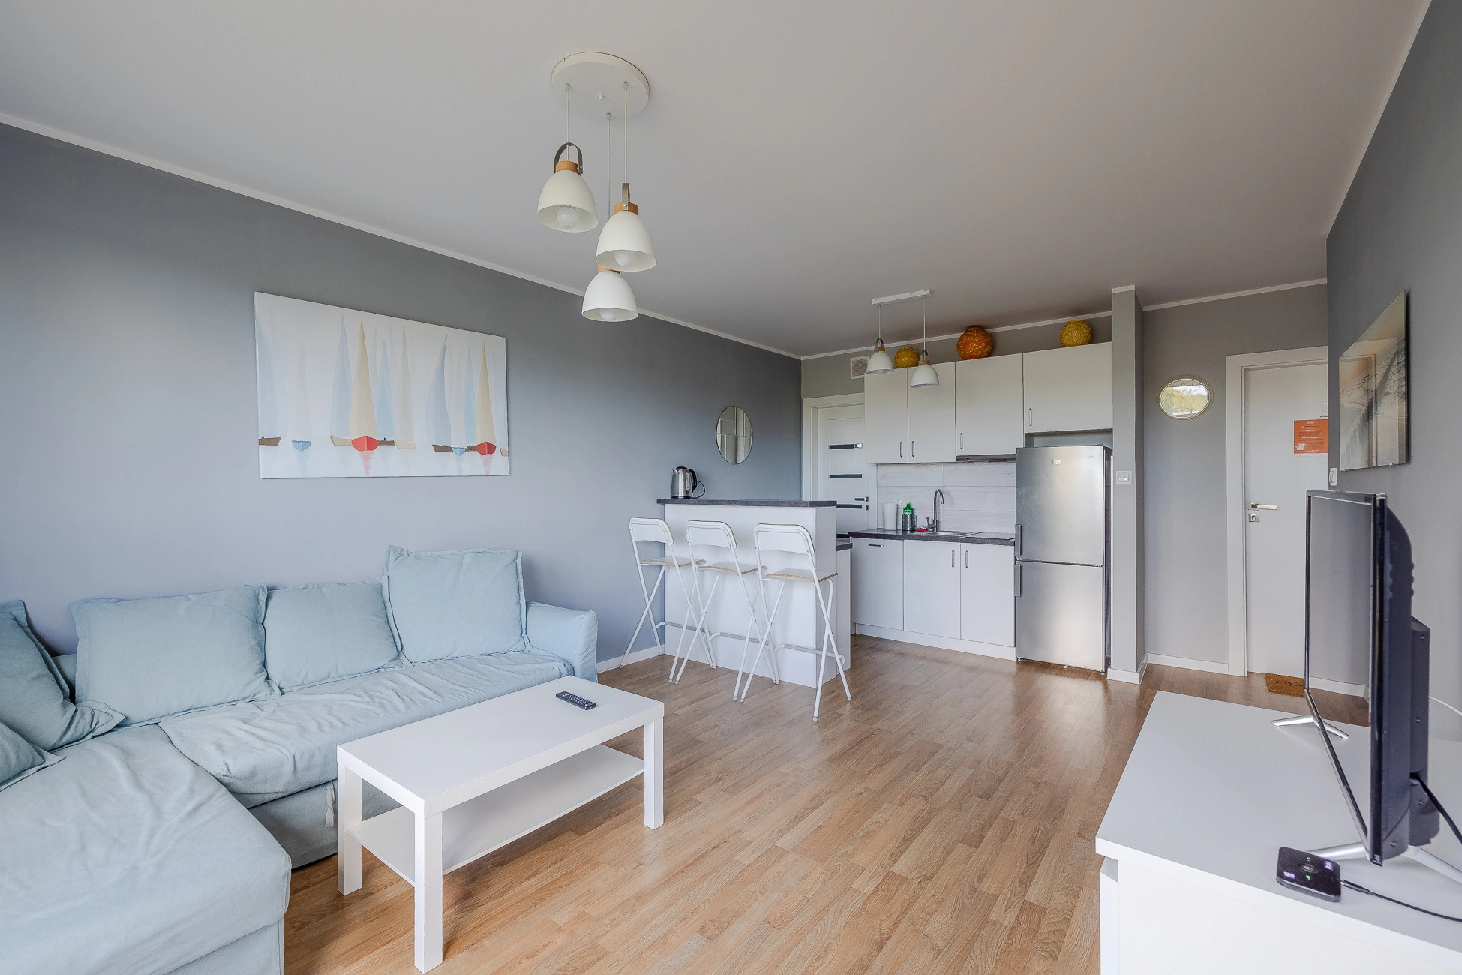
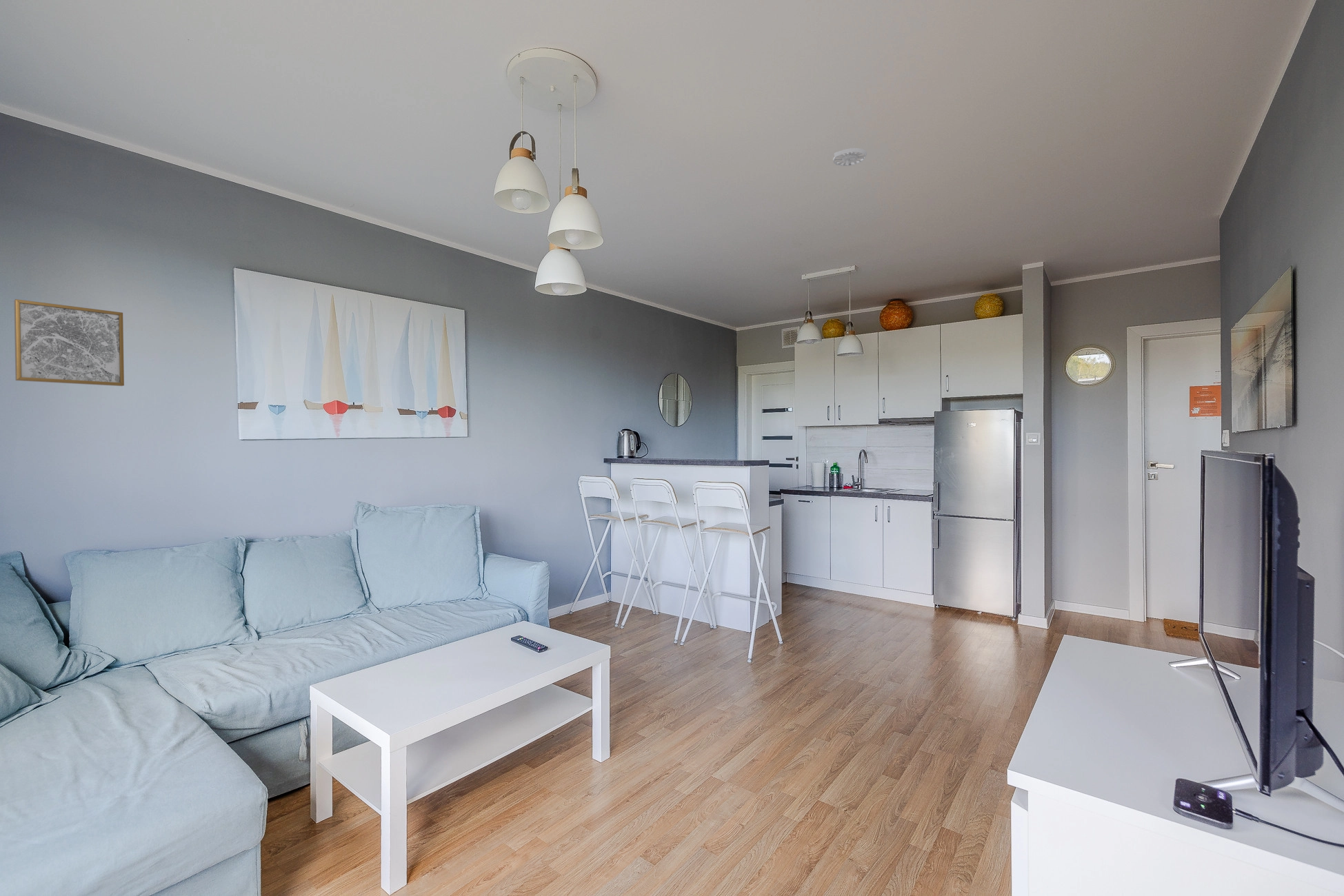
+ wall art (71, 345)
+ smoke detector (850, 159)
